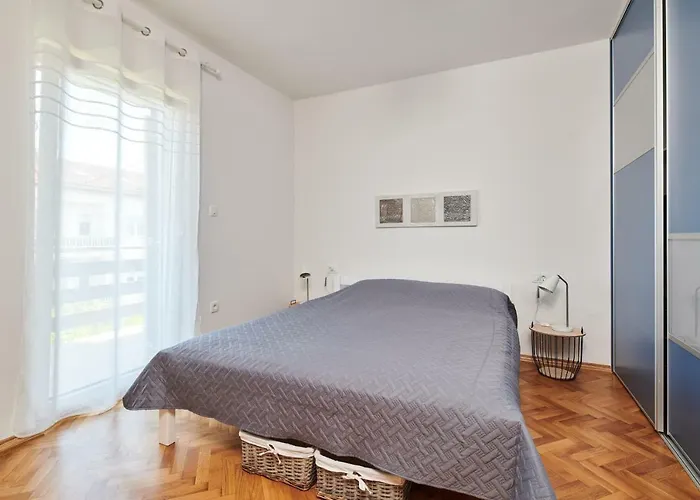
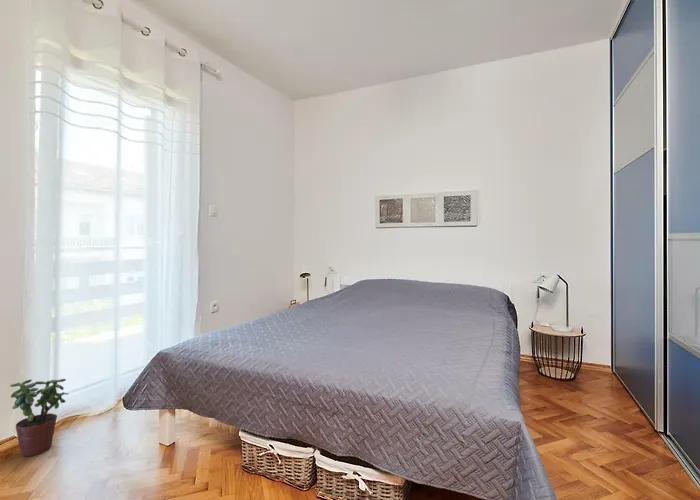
+ potted plant (32, 413)
